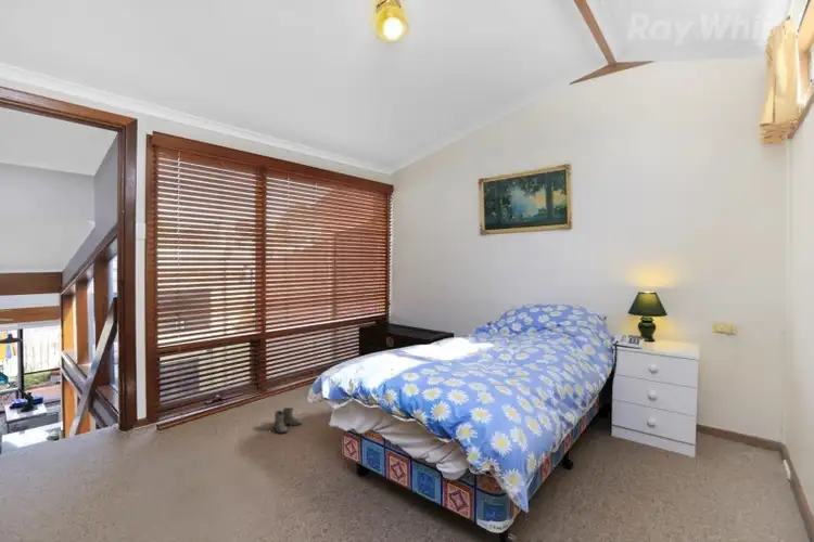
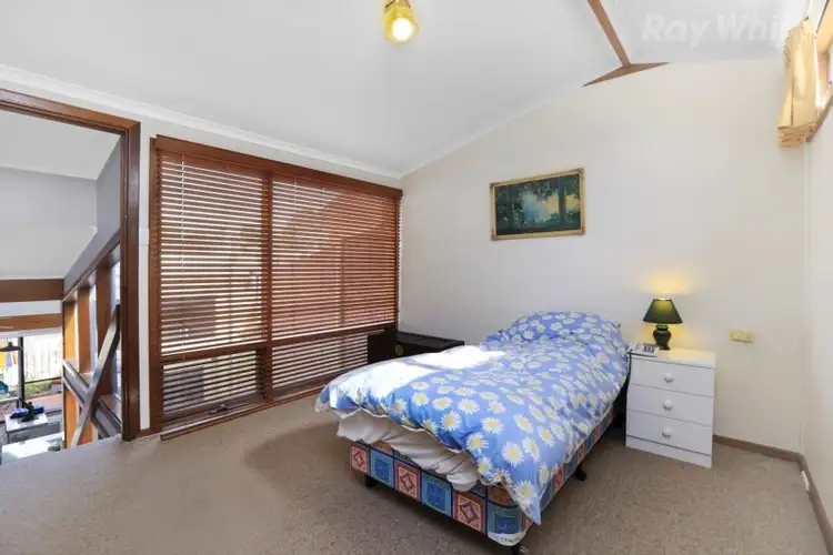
- boots (285, 418)
